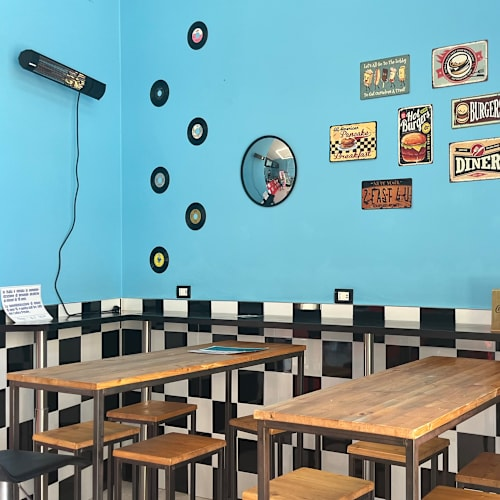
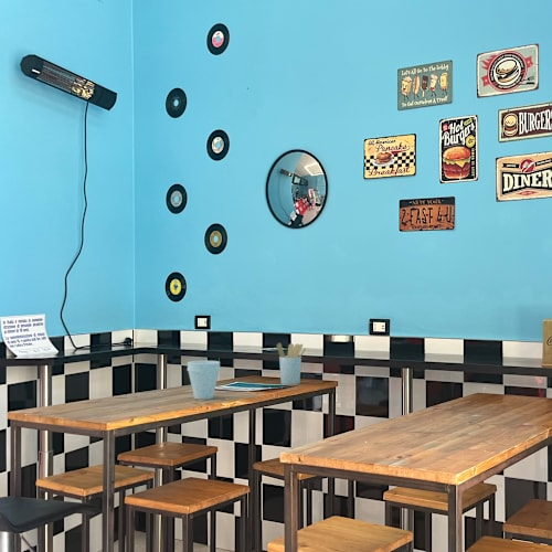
+ cup (203, 380)
+ utensil holder (291, 362)
